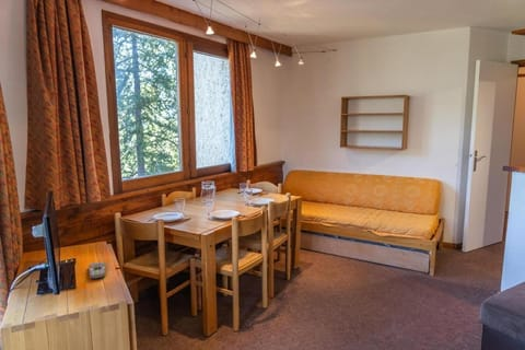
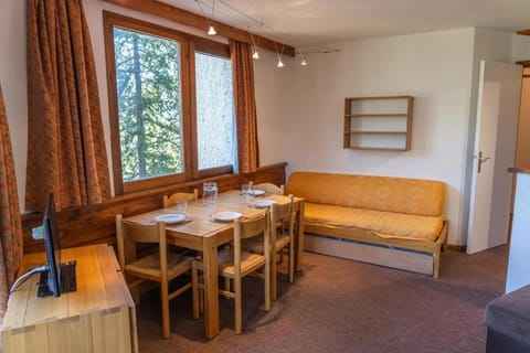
- remote control (97, 270)
